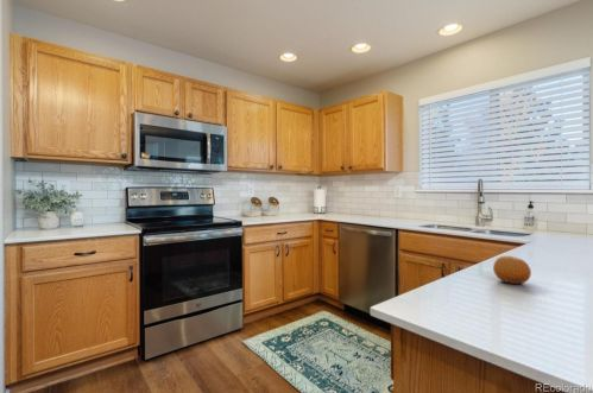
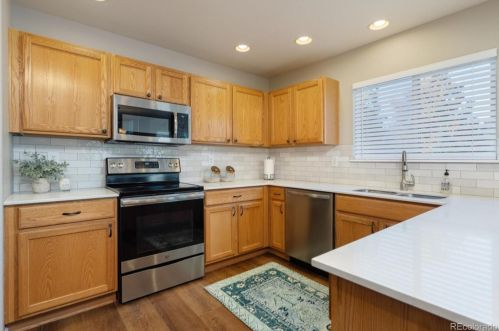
- fruit (511, 270)
